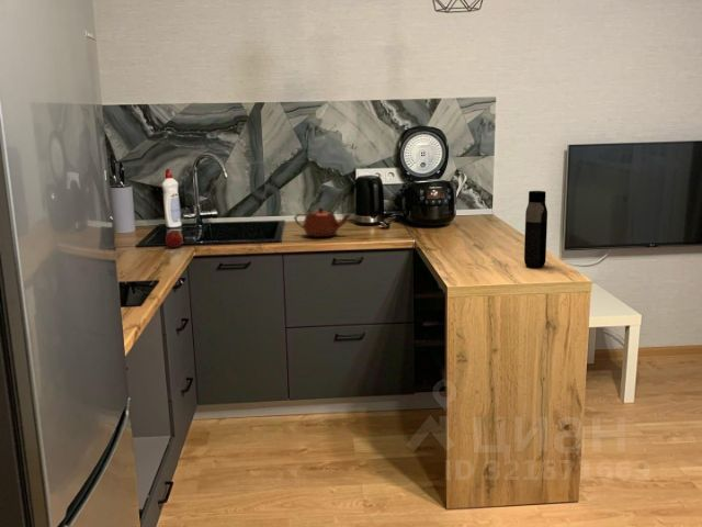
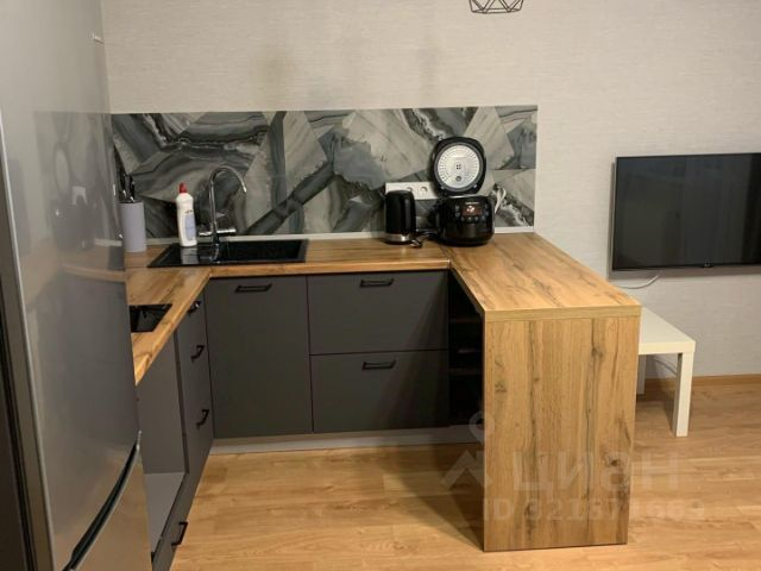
- water bottle (535, 228)
- teapot (322, 221)
- apple (173, 238)
